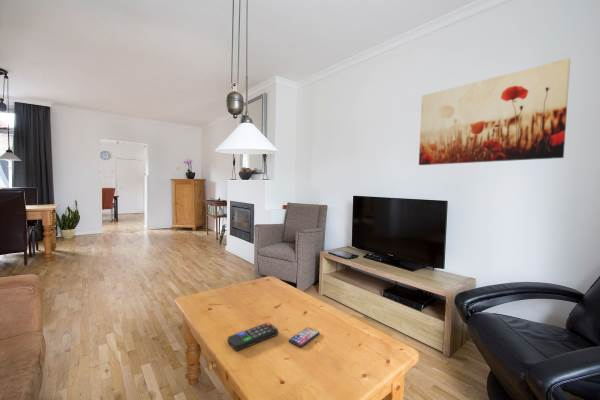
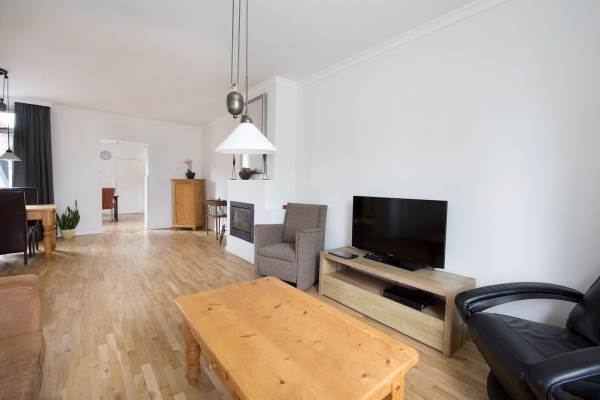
- wall art (480, 121)
- remote control (253, 335)
- smartphone (304, 336)
